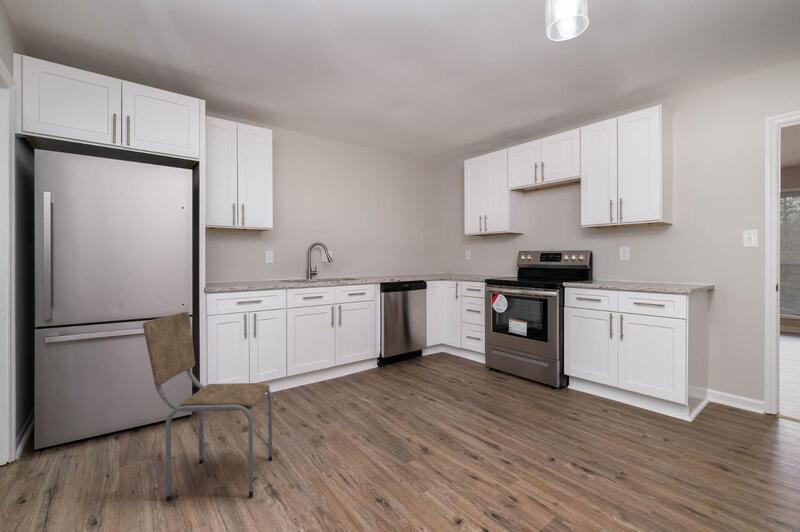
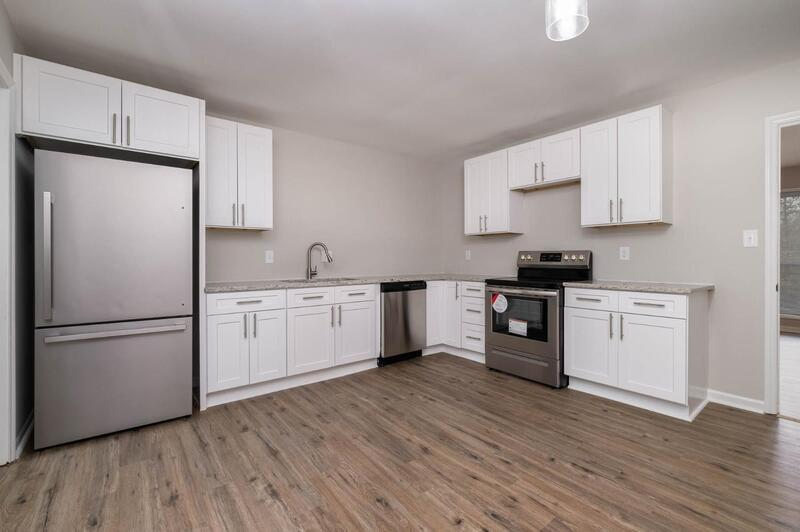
- dining chair (214, 397)
